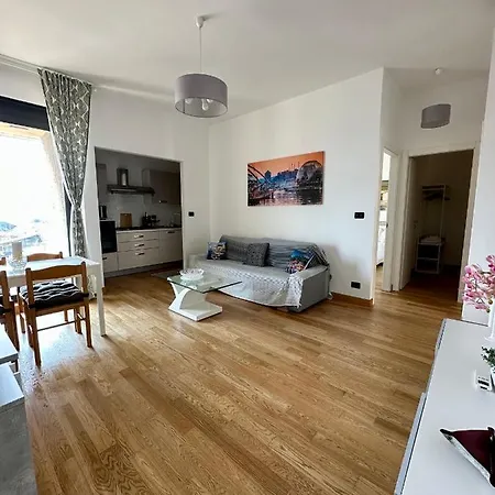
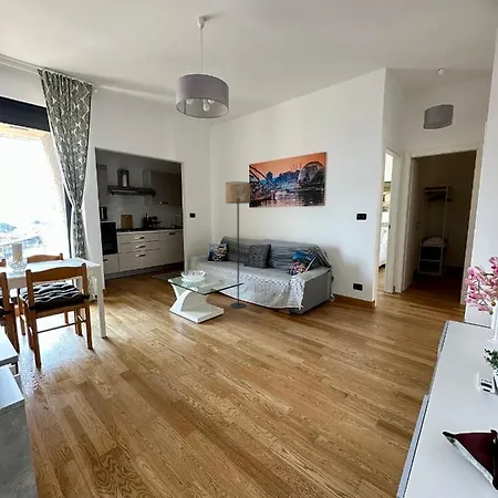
+ floor lamp (238, 246)
